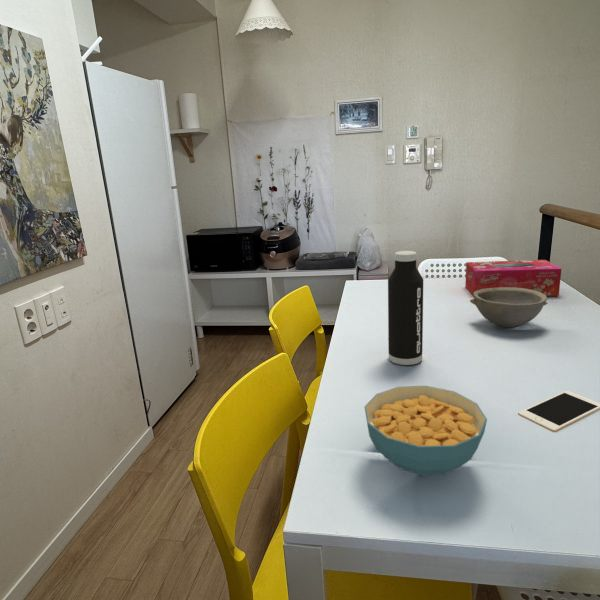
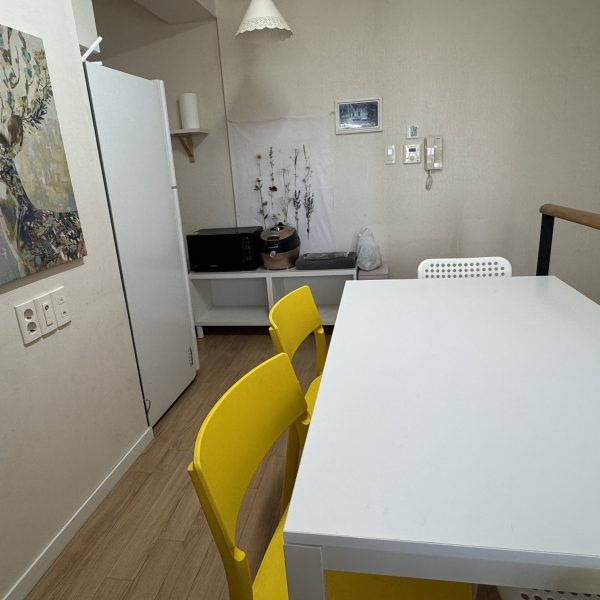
- bowl (507, 309)
- water bottle (405, 307)
- cell phone (560, 410)
- cereal bowl (422, 437)
- tissue box (510, 278)
